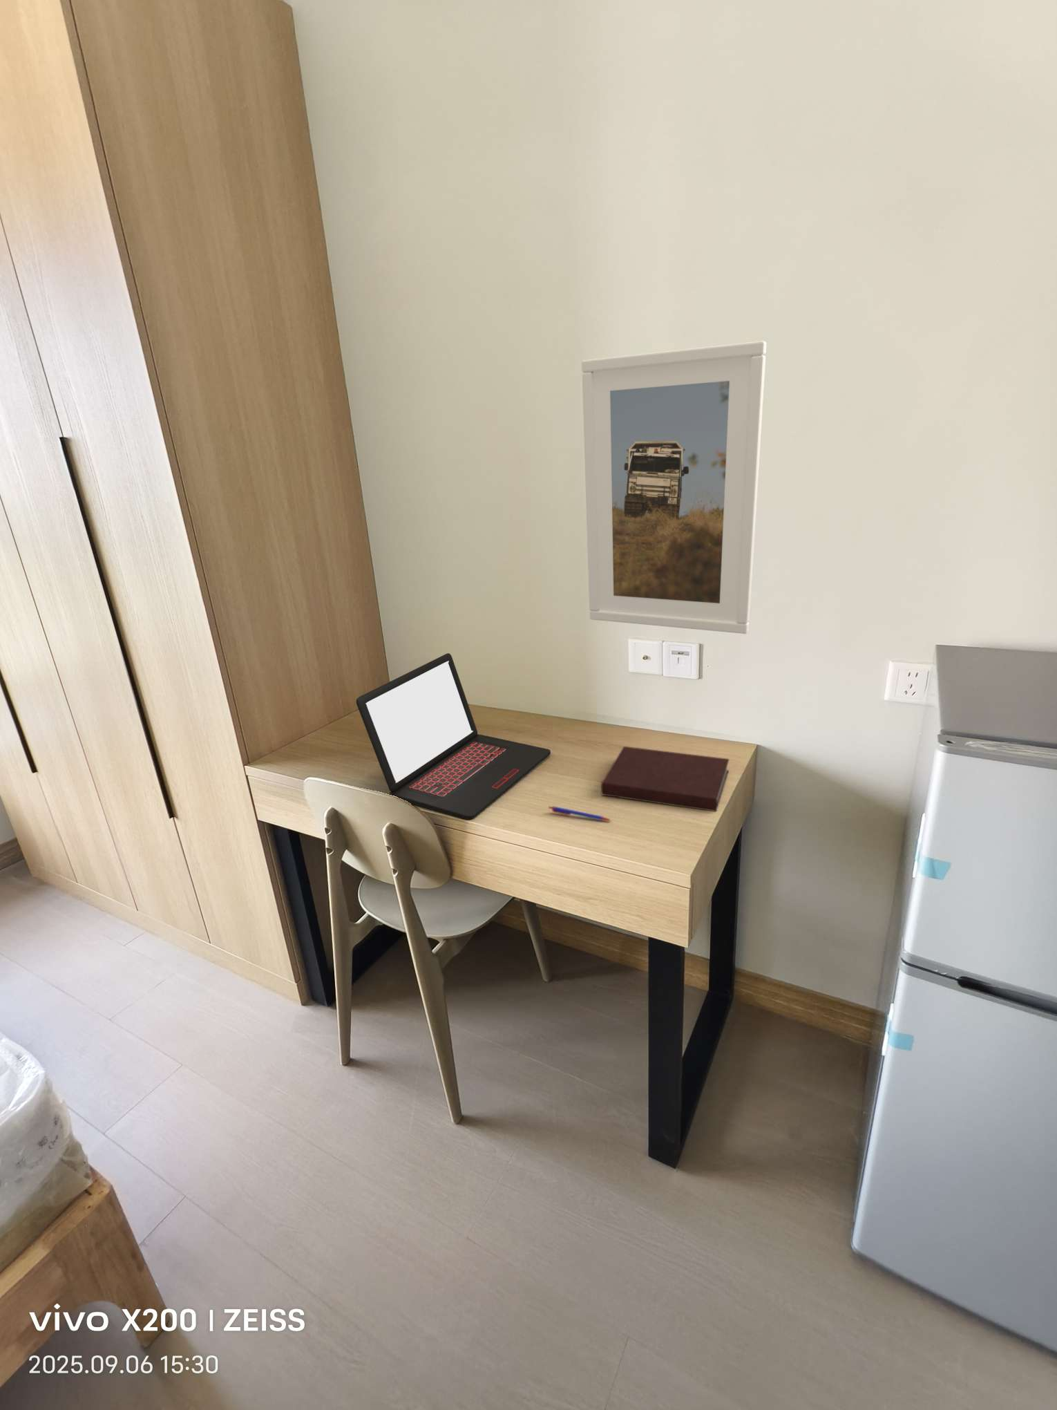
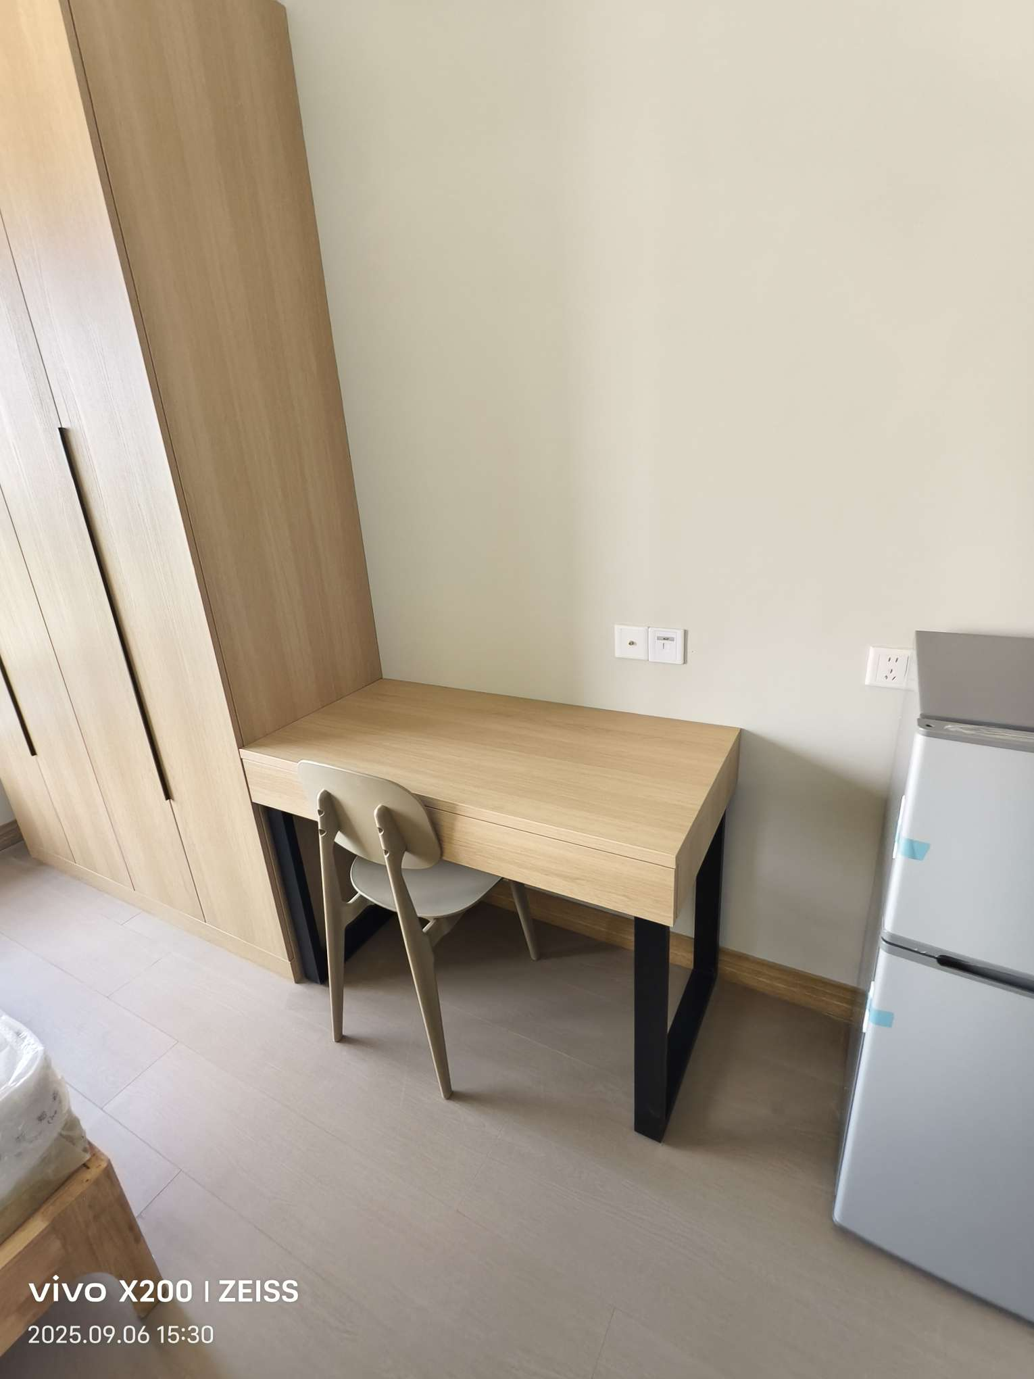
- notebook (666, 776)
- pen (580, 814)
- laptop (460, 728)
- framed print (666, 498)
